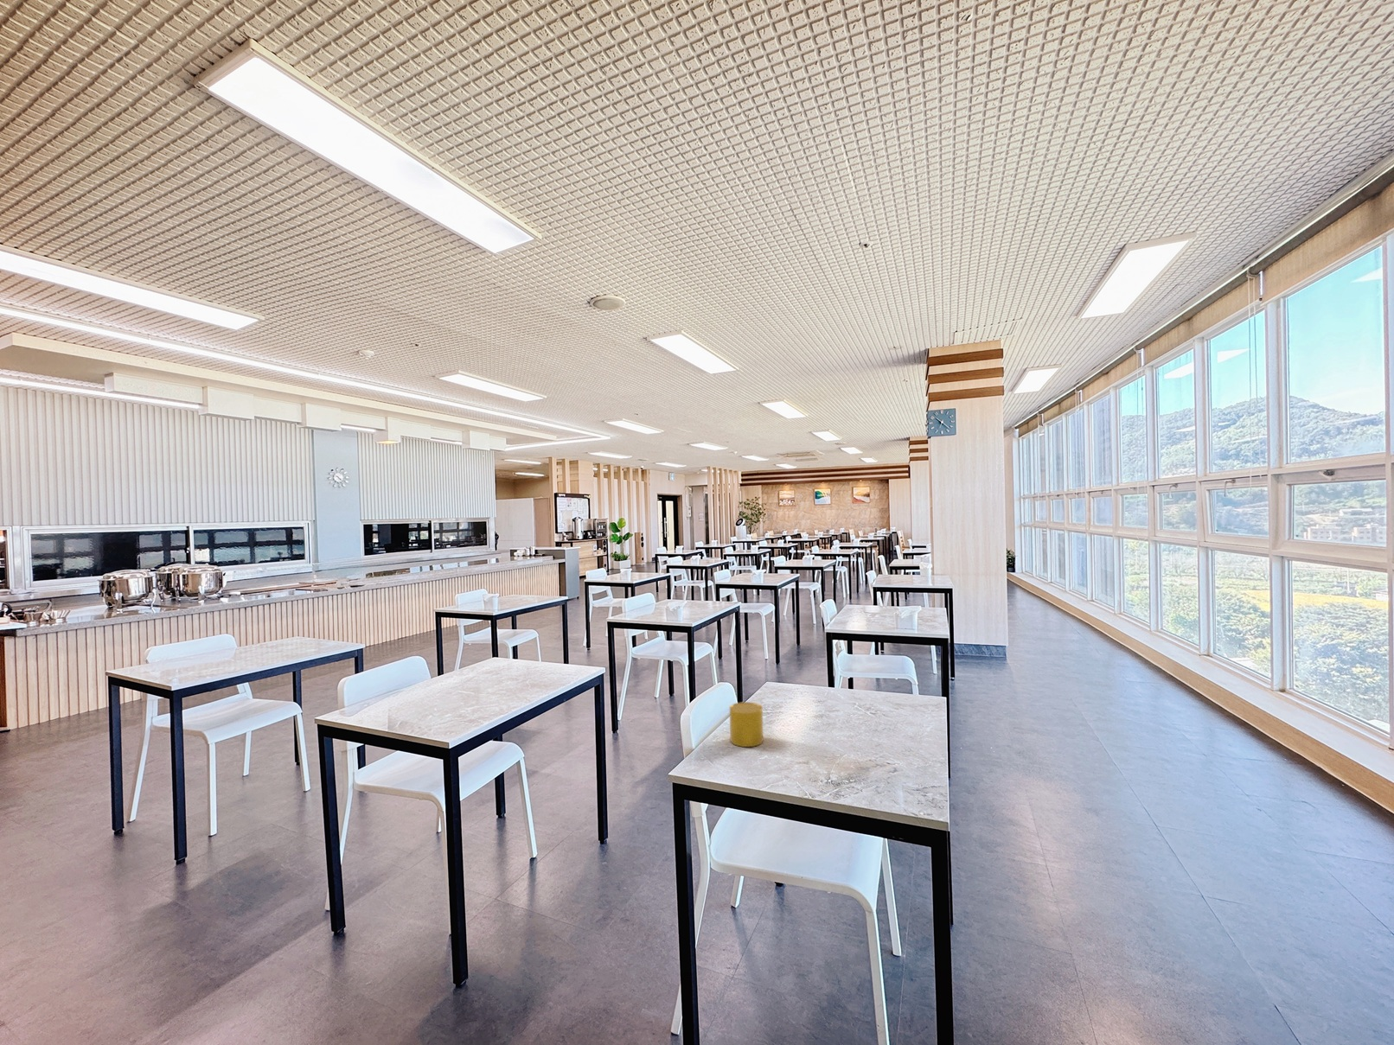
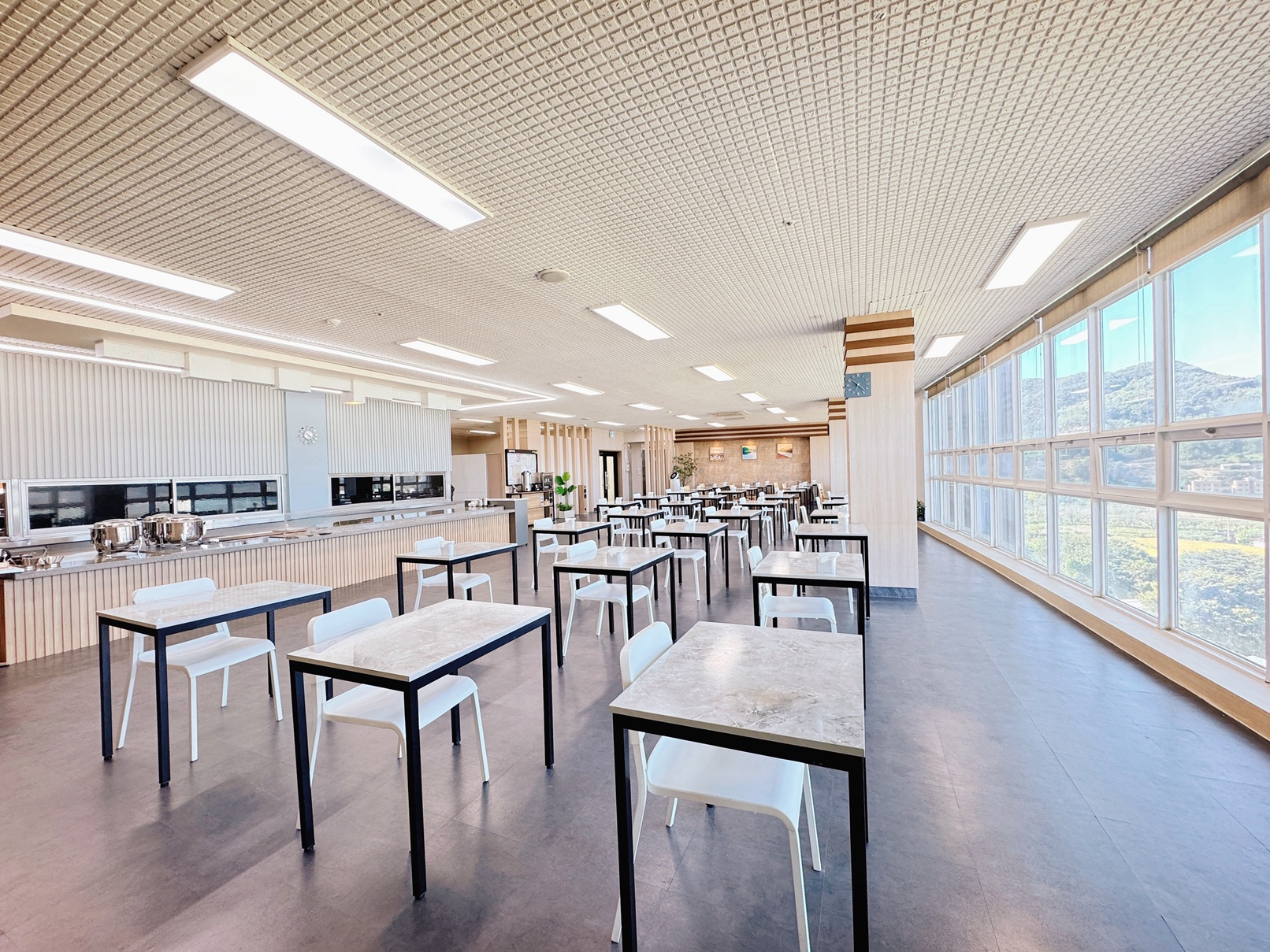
- cup (746, 723)
